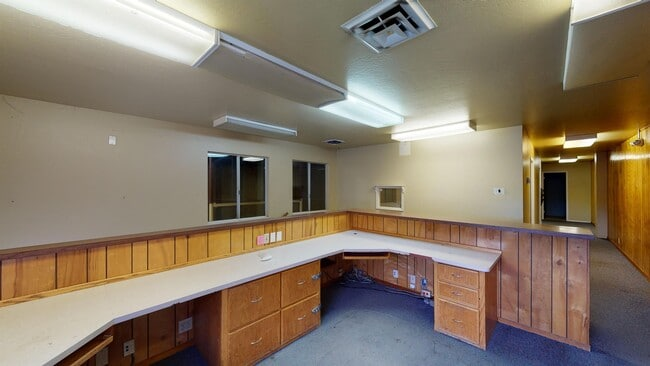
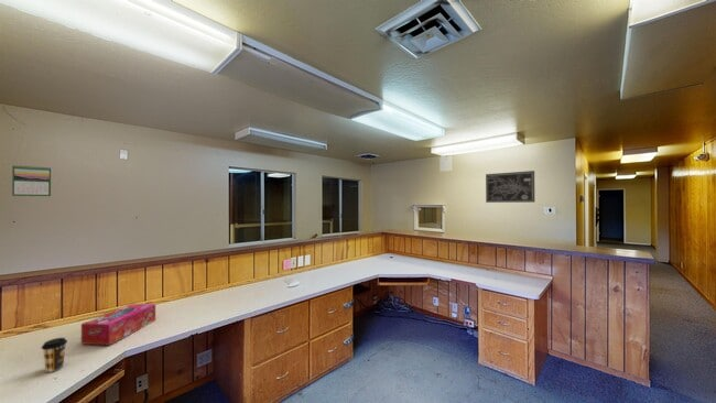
+ wall art (509, 187)
+ tissue box (121, 322)
+ calendar (32, 181)
+ coffee cup (54, 355)
